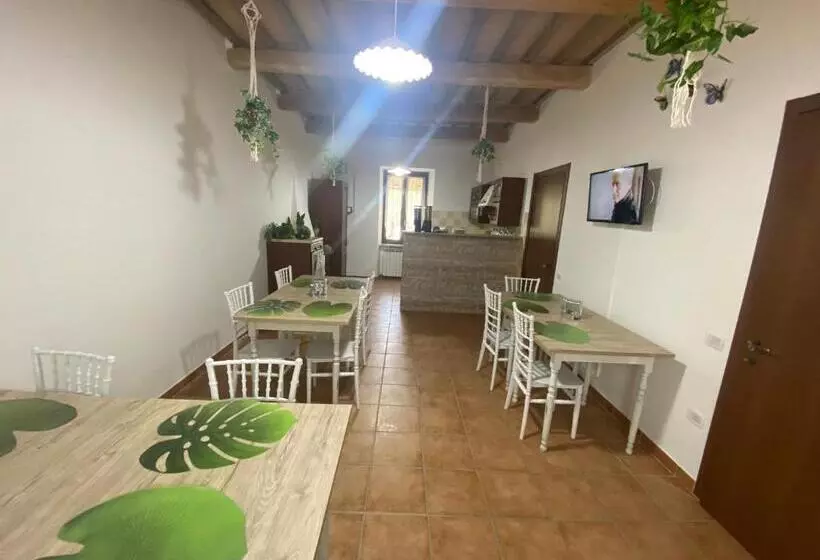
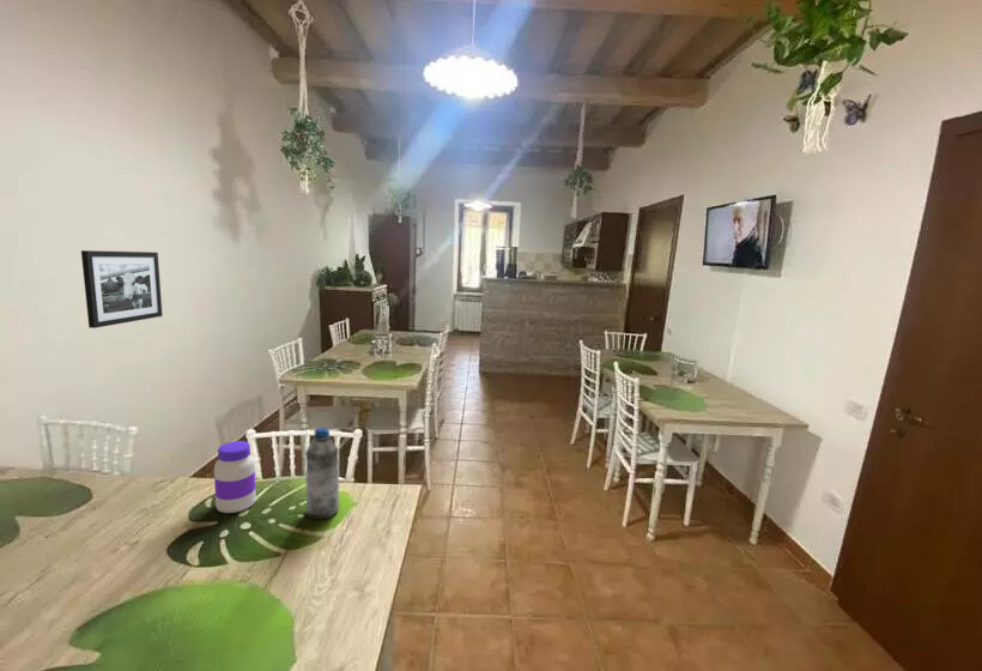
+ jar (235, 474)
+ picture frame (126, 286)
+ water bottle (322, 471)
